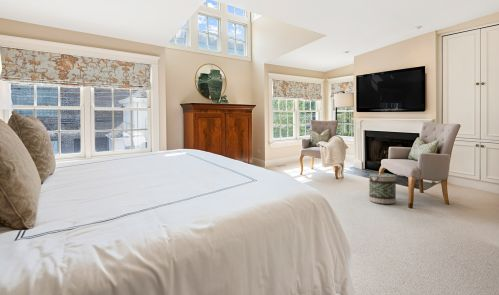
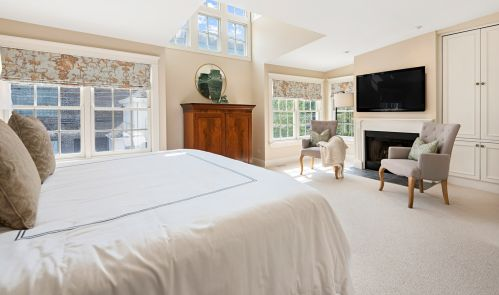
- basket (381, 187)
